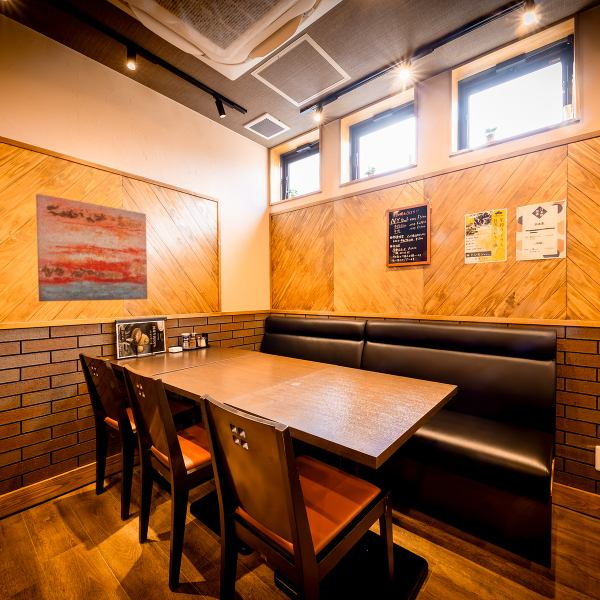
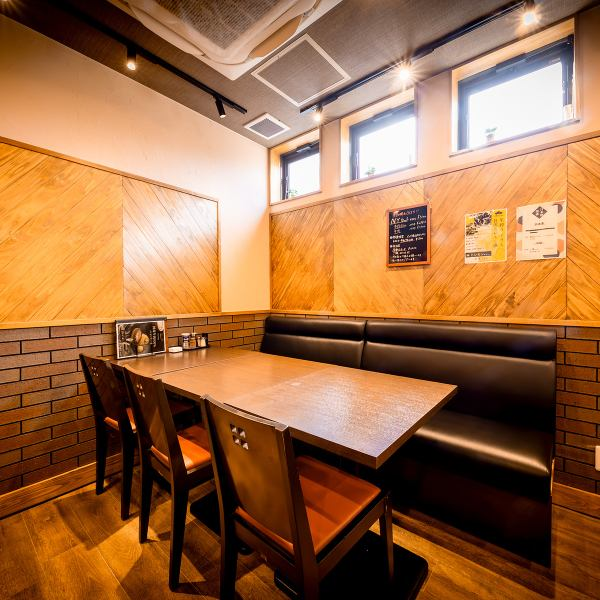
- wall art (98, 252)
